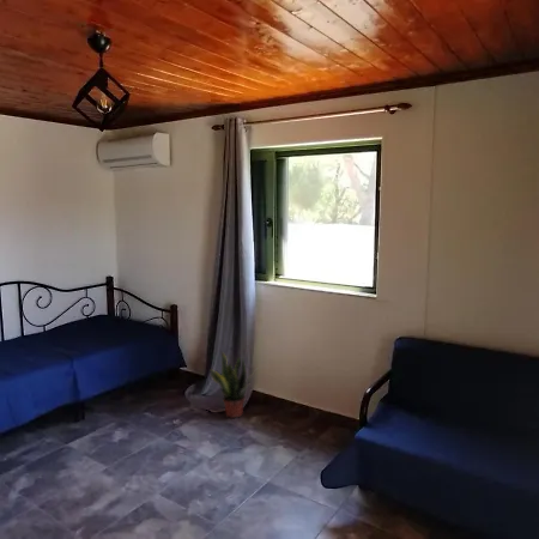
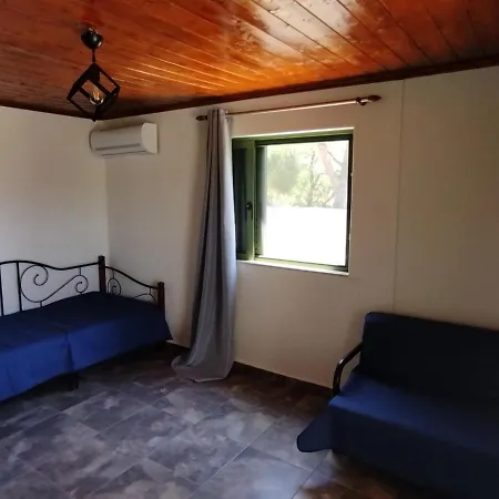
- potted plant (232, 384)
